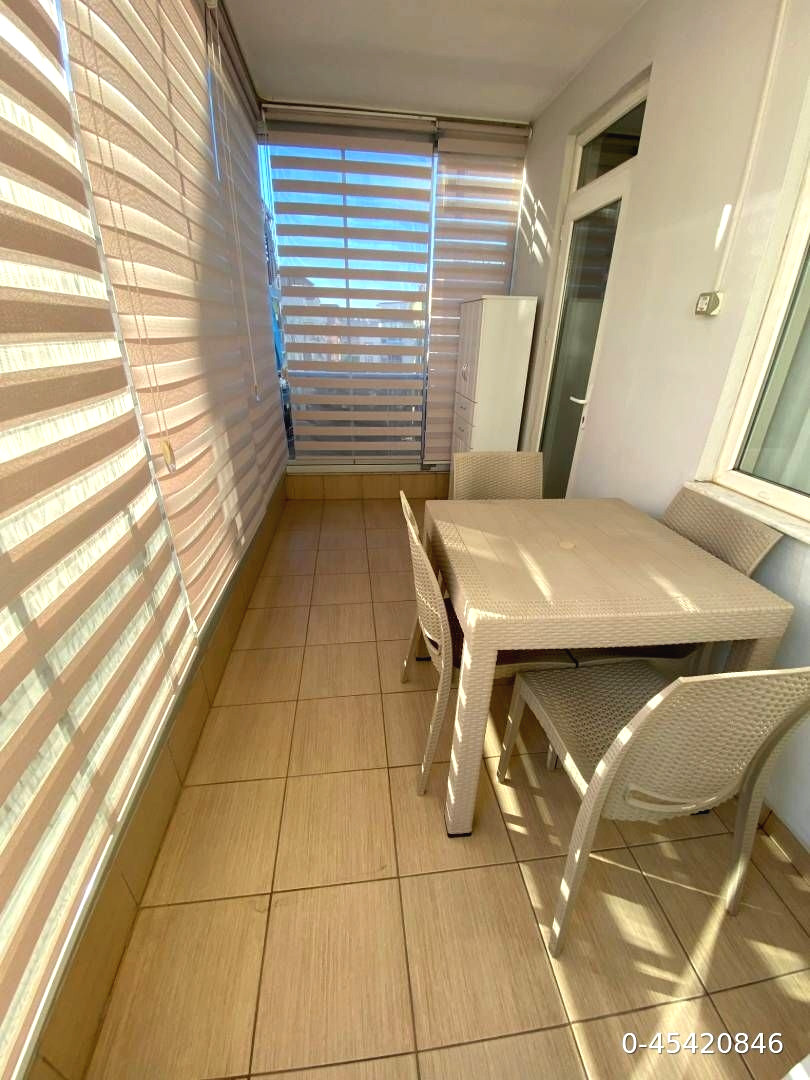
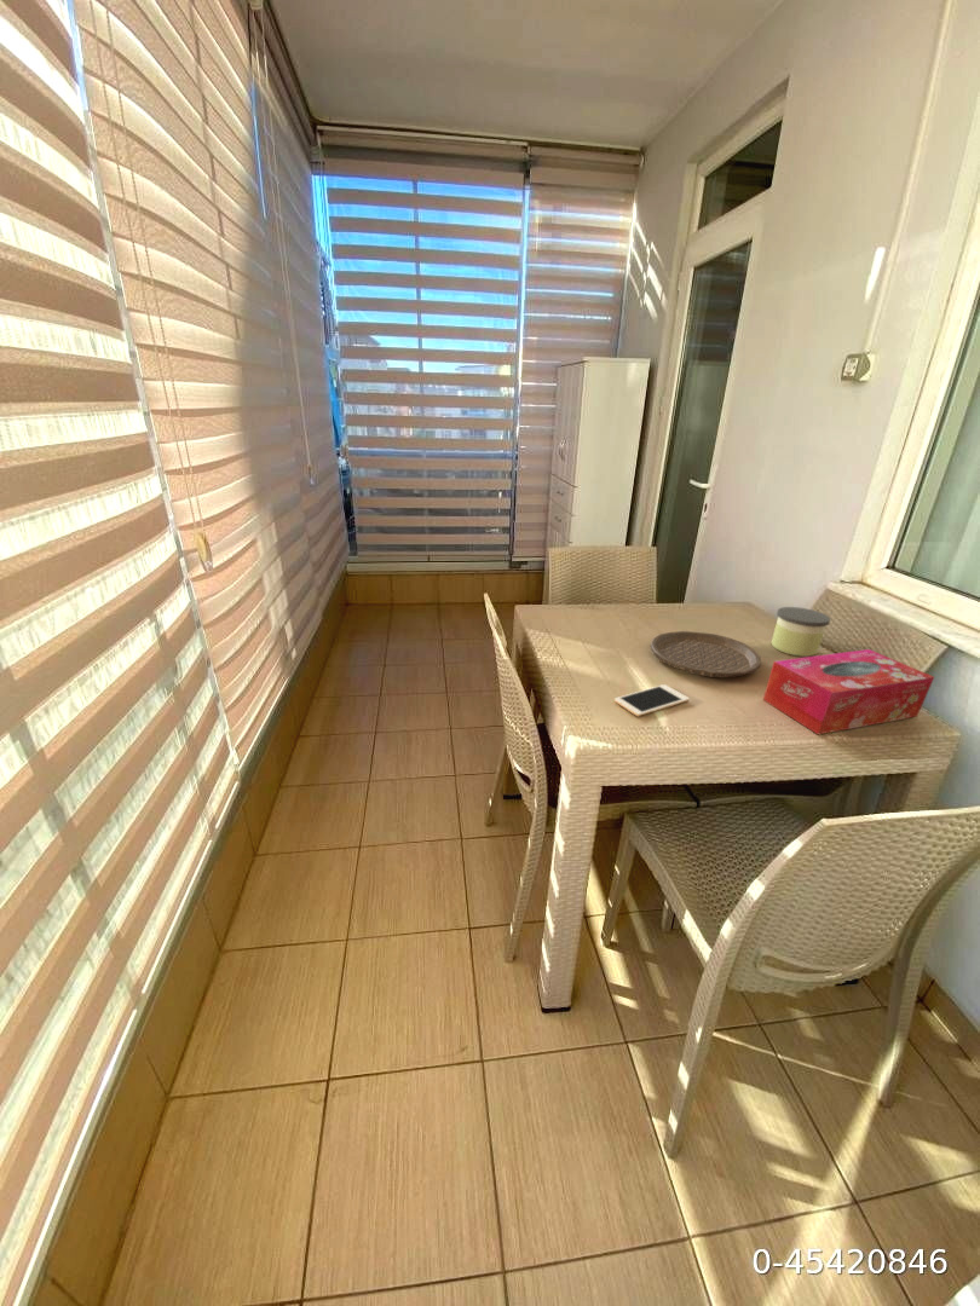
+ candle (797, 631)
+ tissue box (844, 688)
+ plate (703, 653)
+ cell phone (651, 699)
